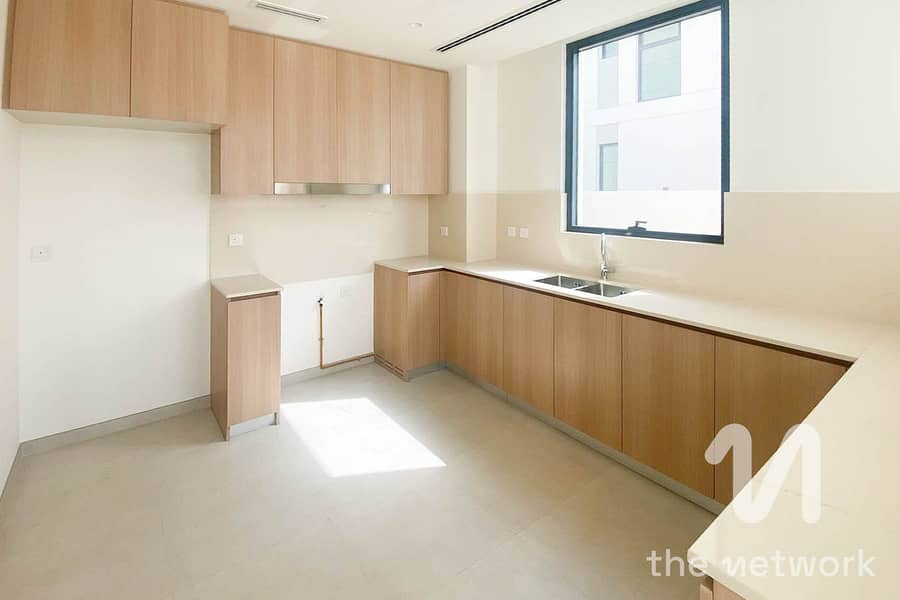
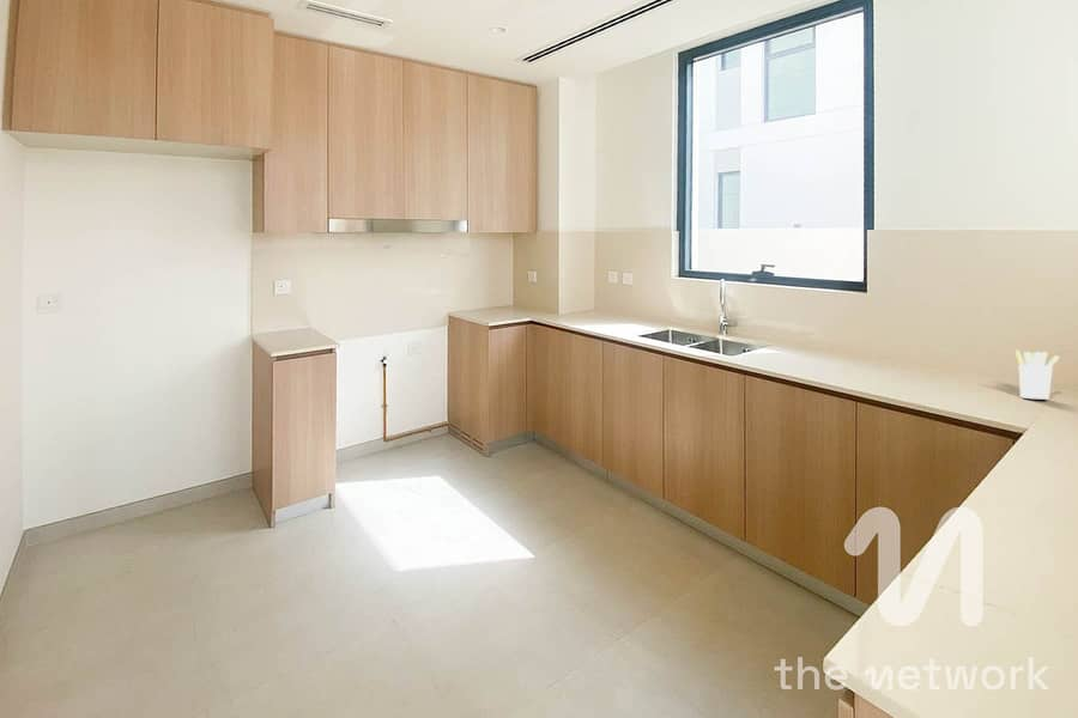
+ utensil holder (1035, 373)
